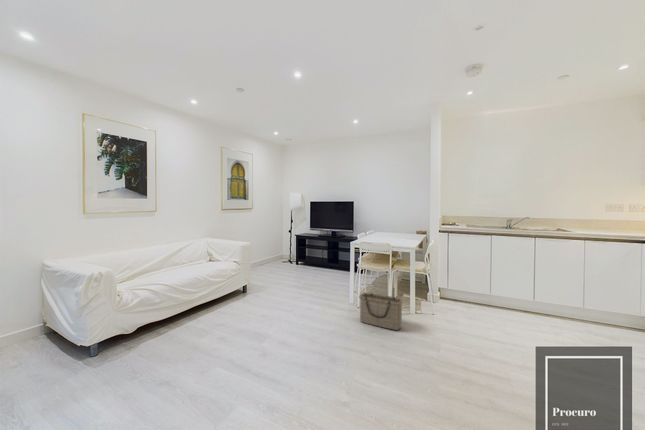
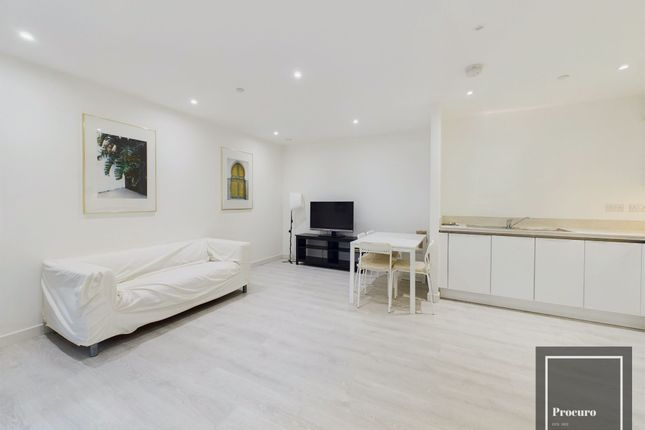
- basket (380, 310)
